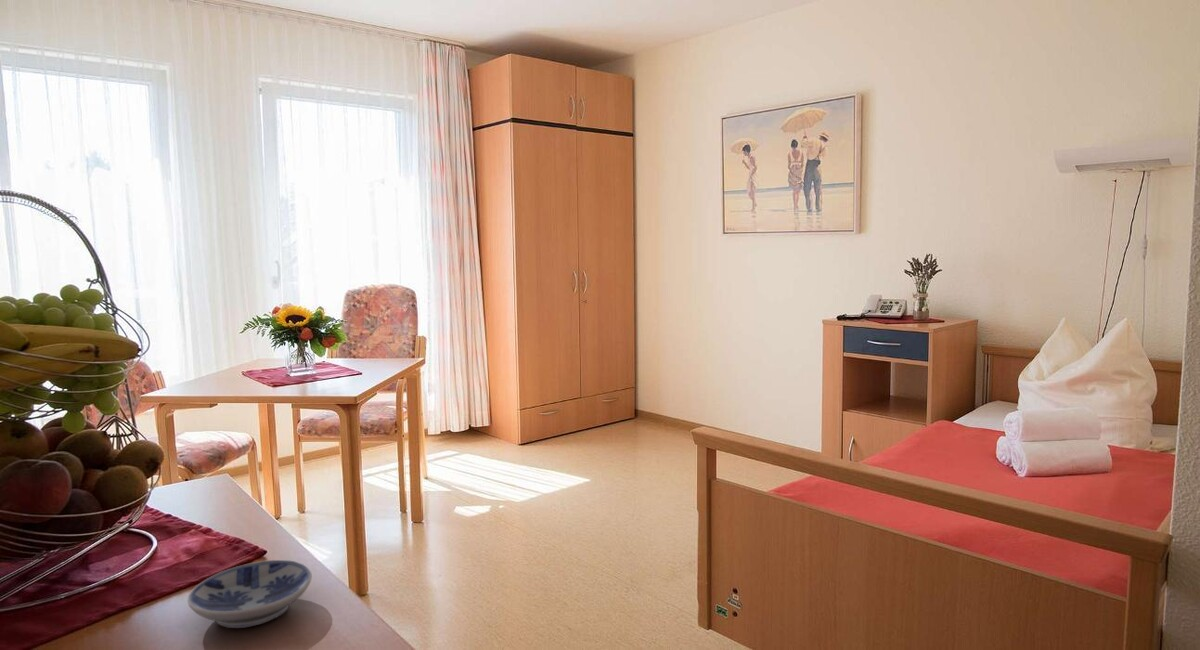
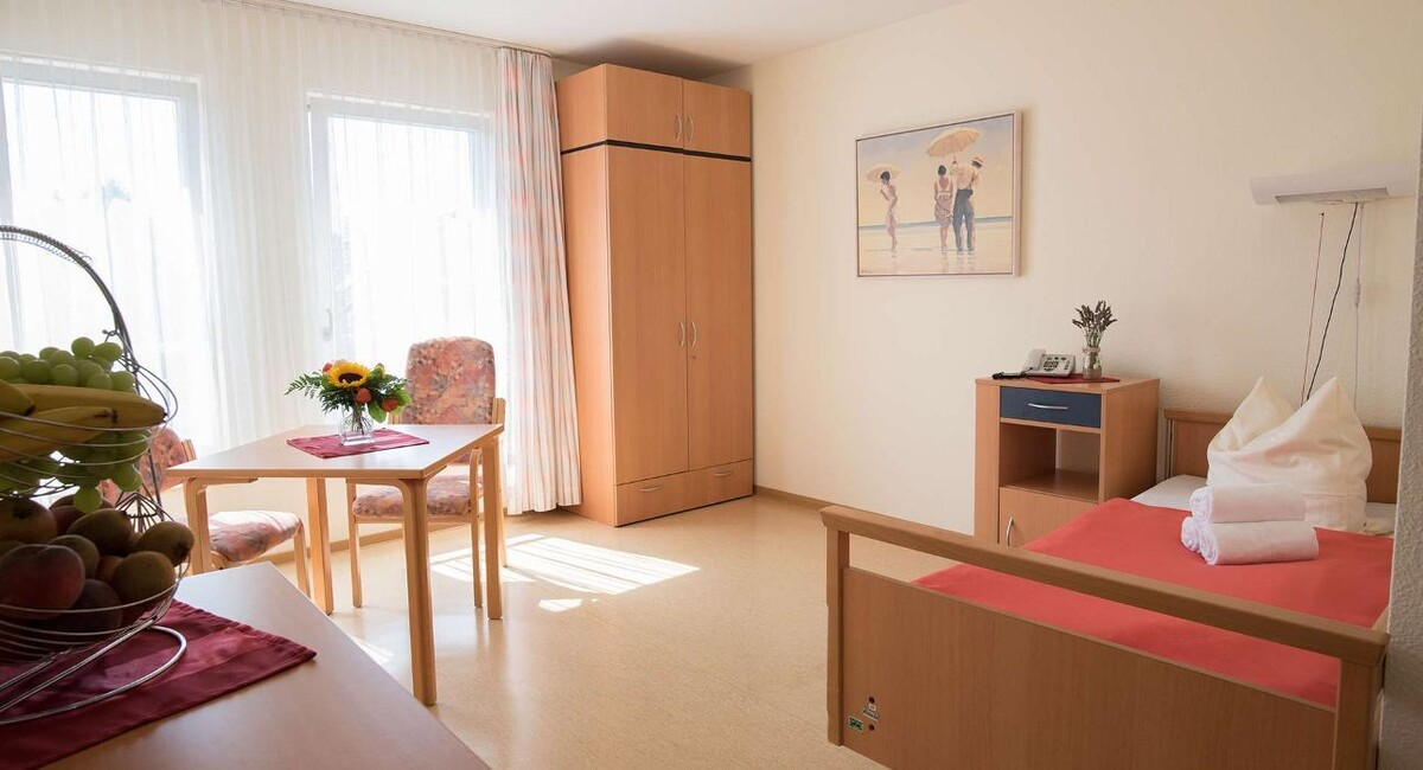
- bowl (252, 597)
